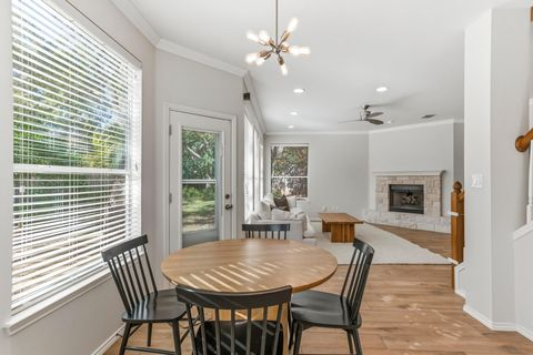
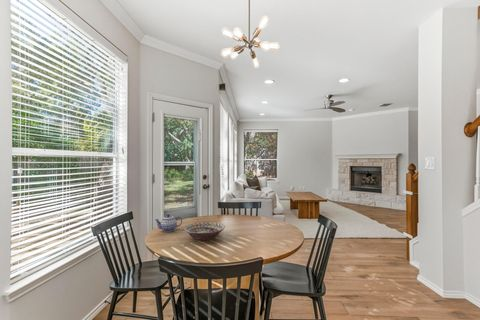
+ decorative bowl (204, 232)
+ teapot (168, 222)
